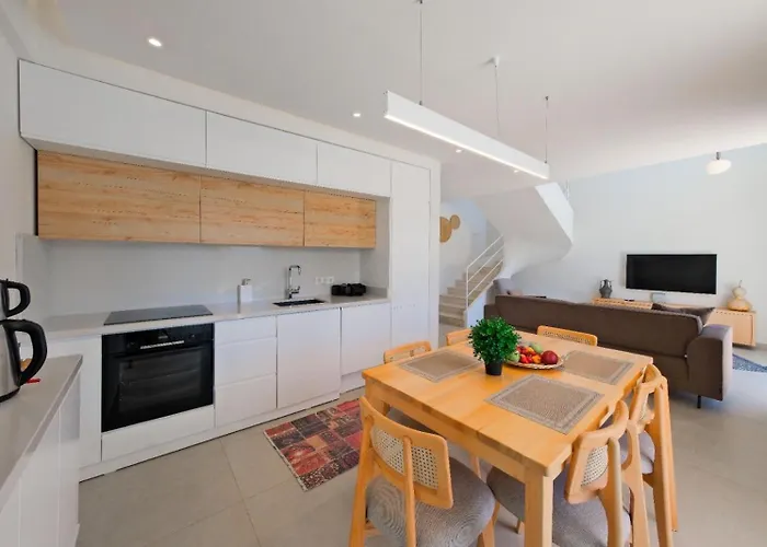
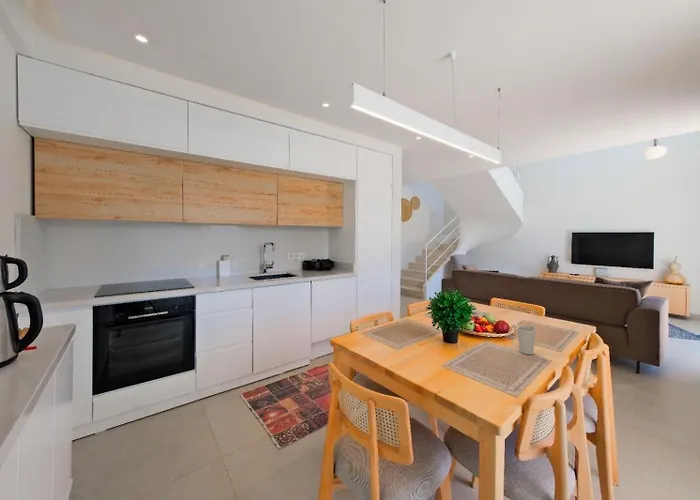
+ cup (526, 339)
